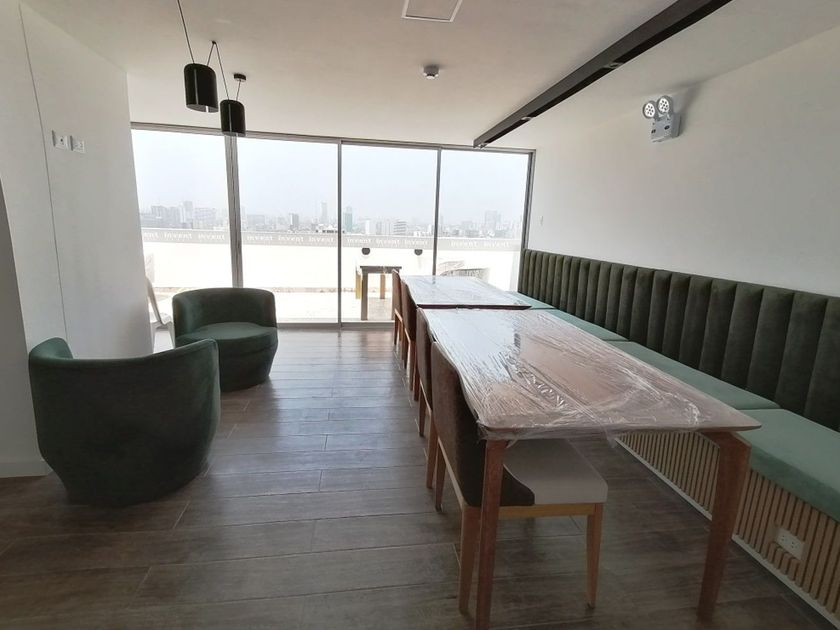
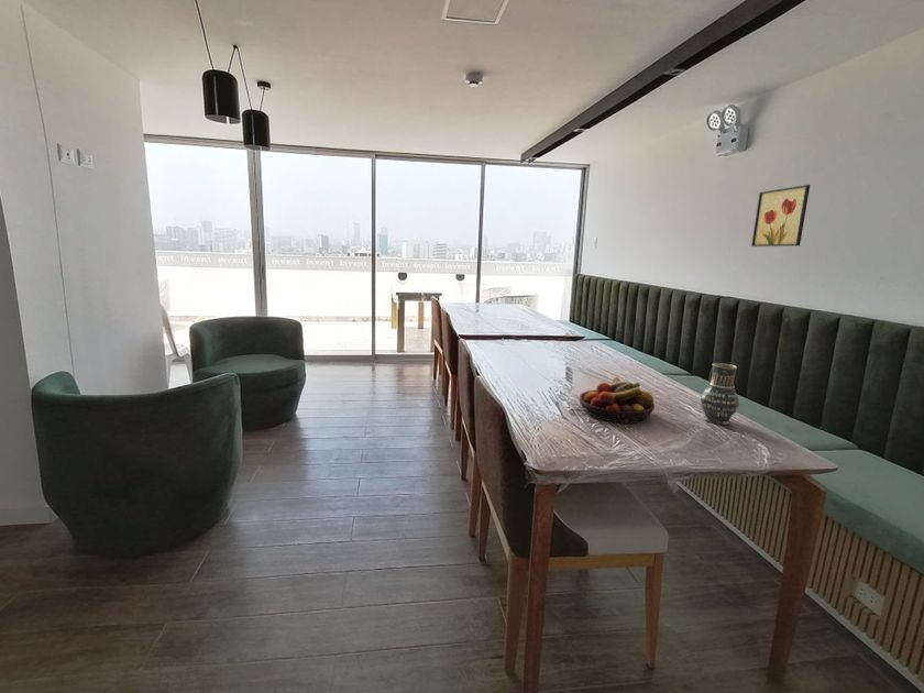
+ fruit bowl (615, 396)
+ wall art (779, 218)
+ vase (721, 393)
